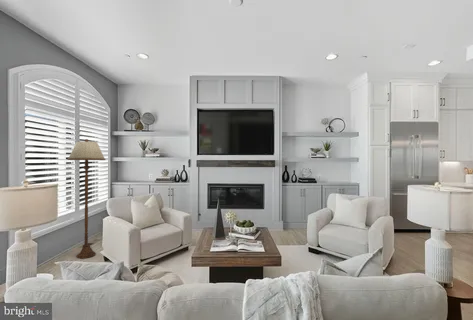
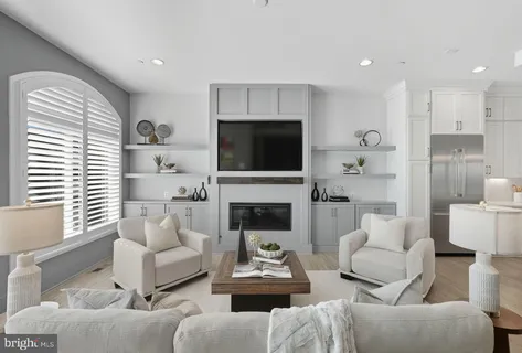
- floor lamp (86, 197)
